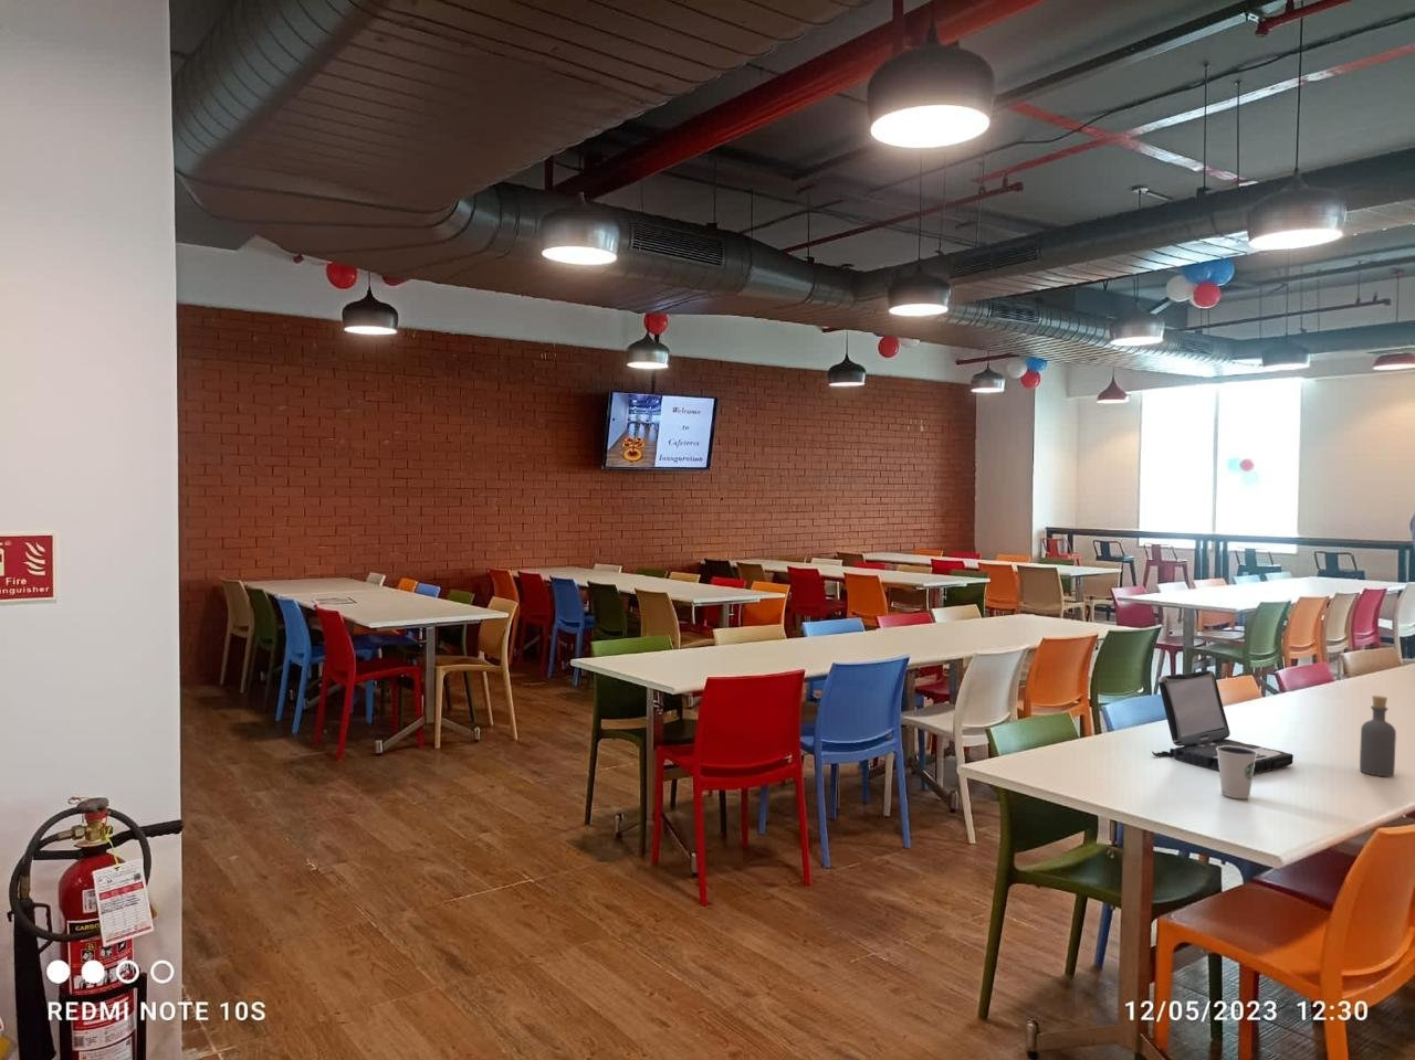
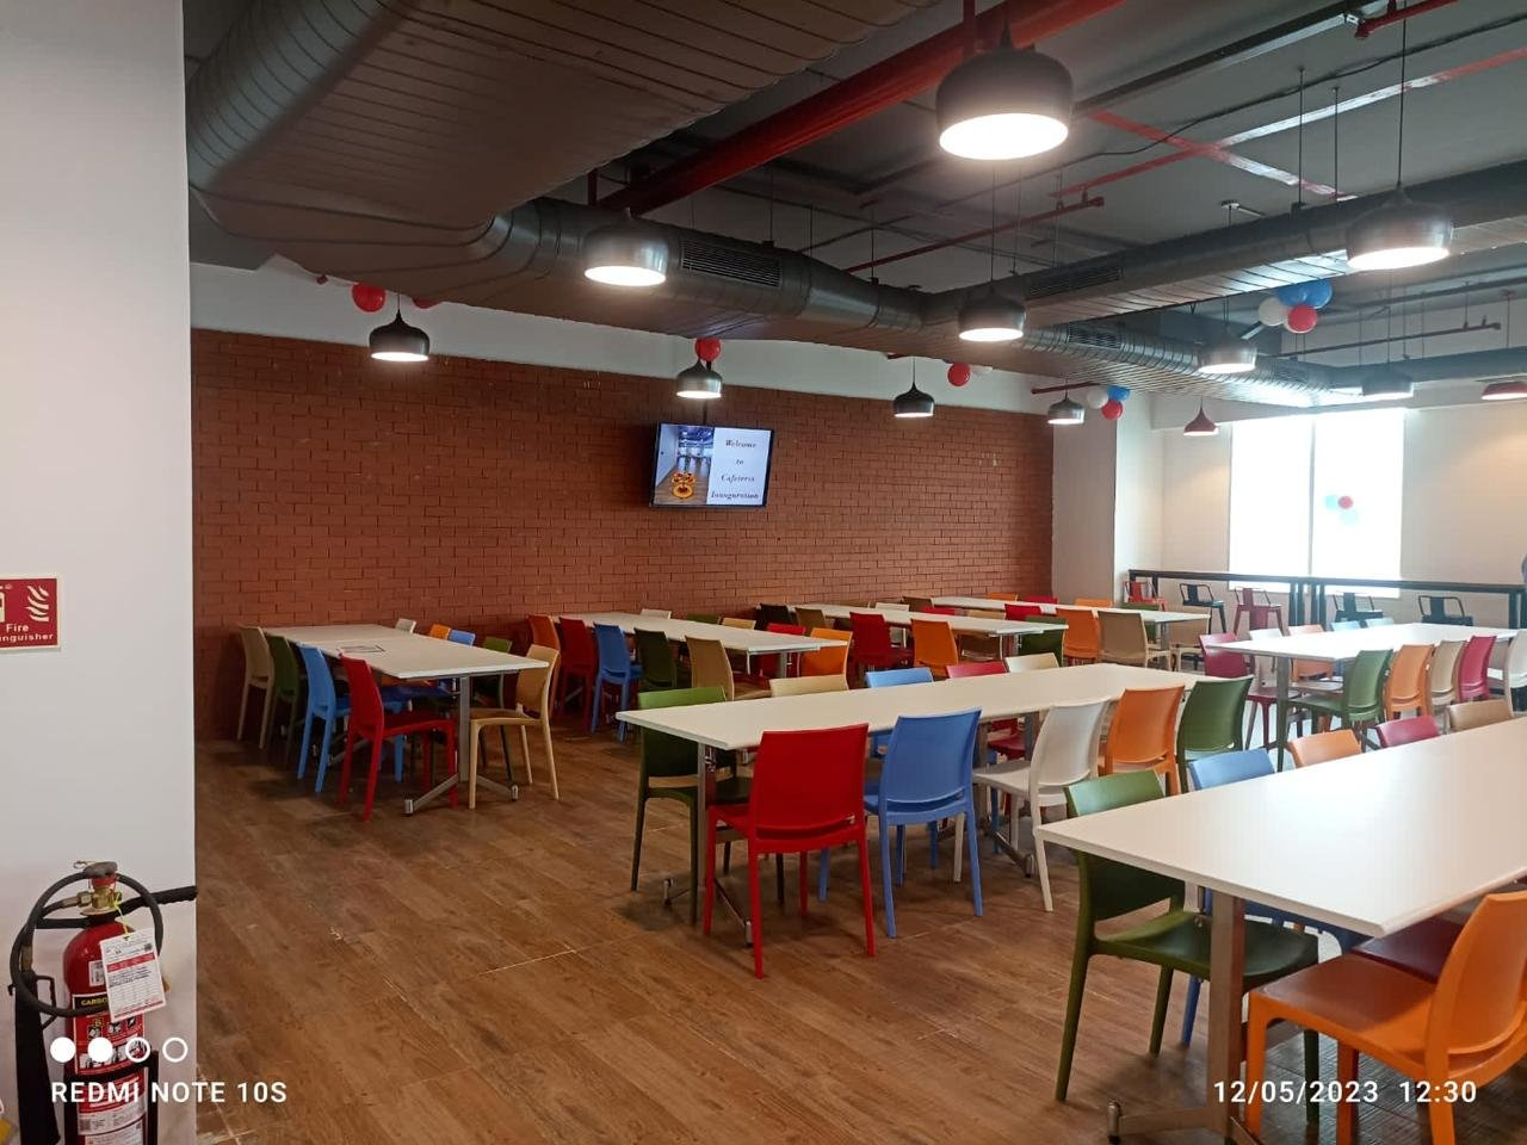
- laptop (1220, 719)
- bottle (1377, 734)
- dixie cup (1236, 772)
